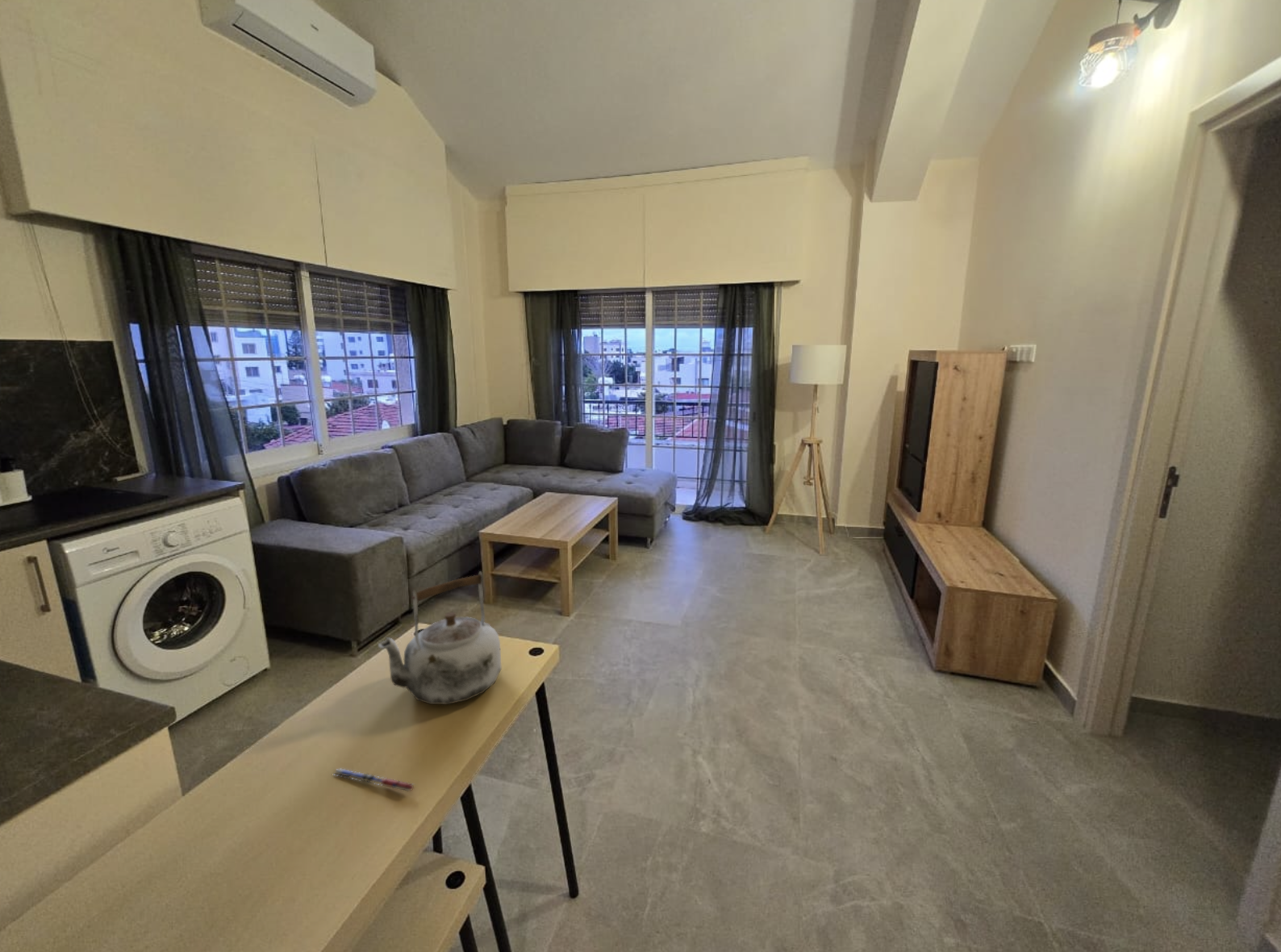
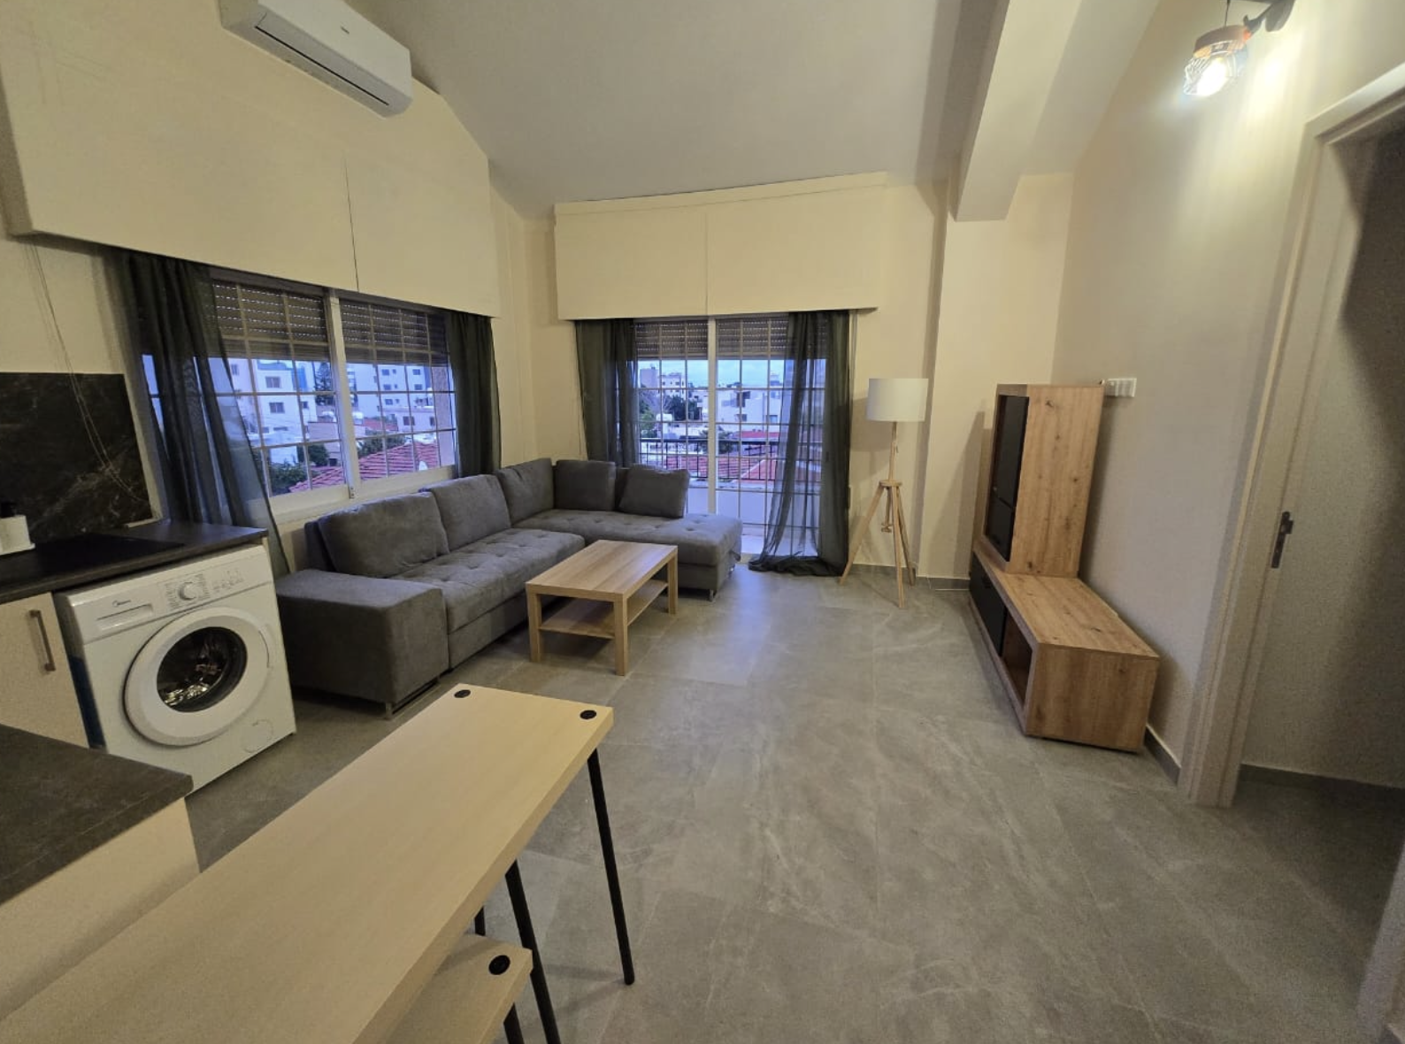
- kettle (440, 637)
- pen (373, 778)
